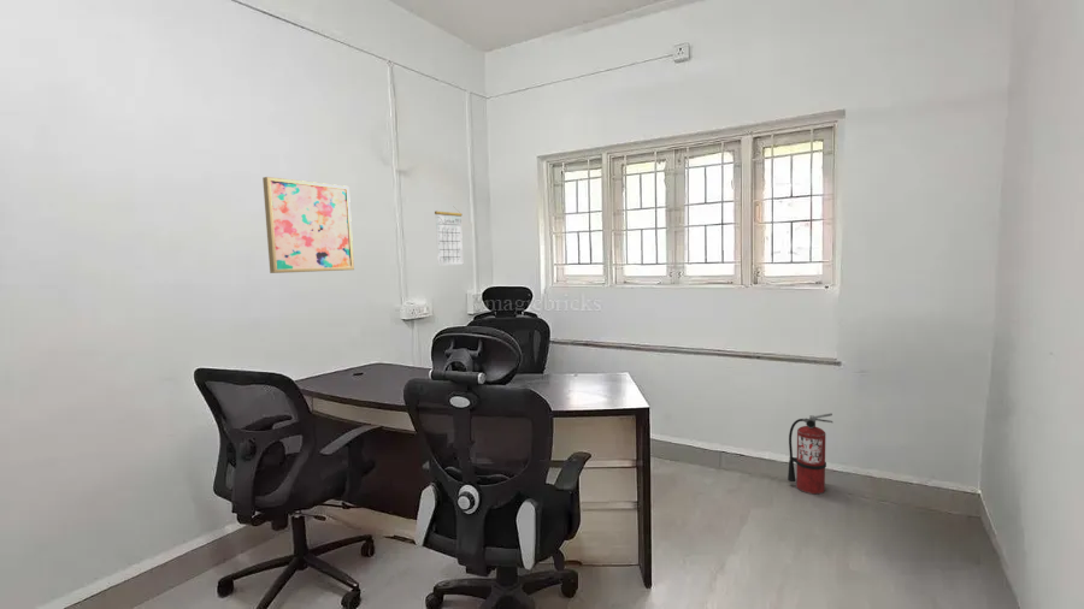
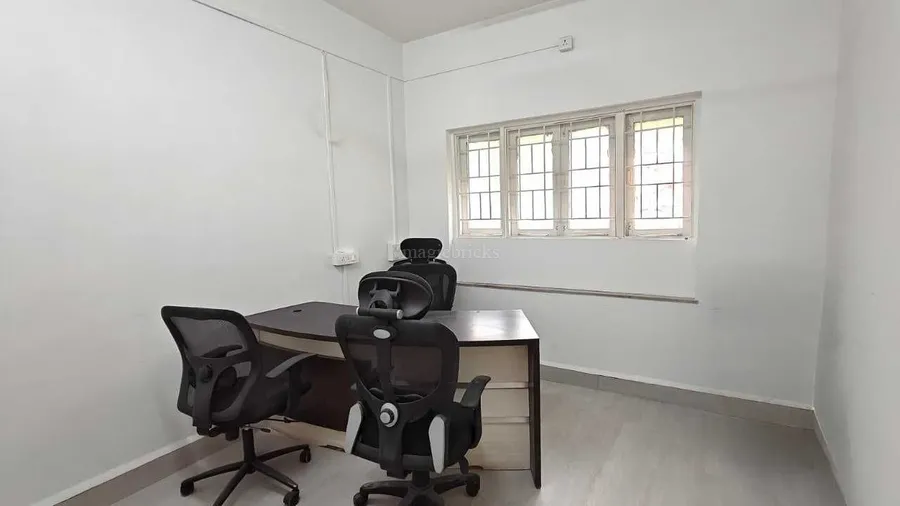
- wall art (311, 226)
- calendar (449, 232)
- fire extinguisher (809, 449)
